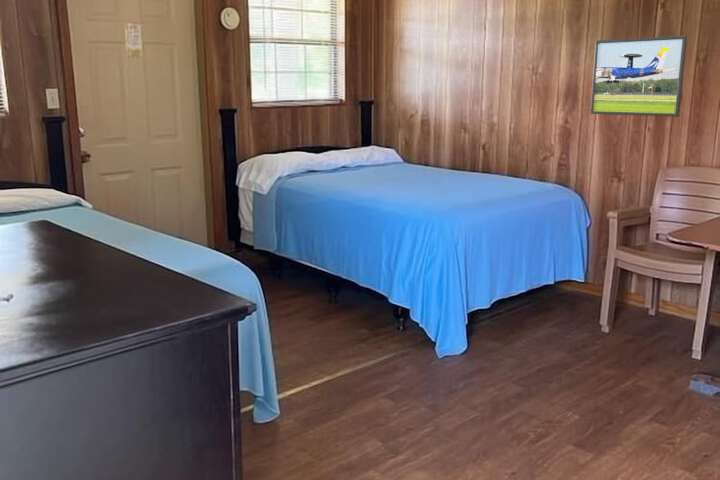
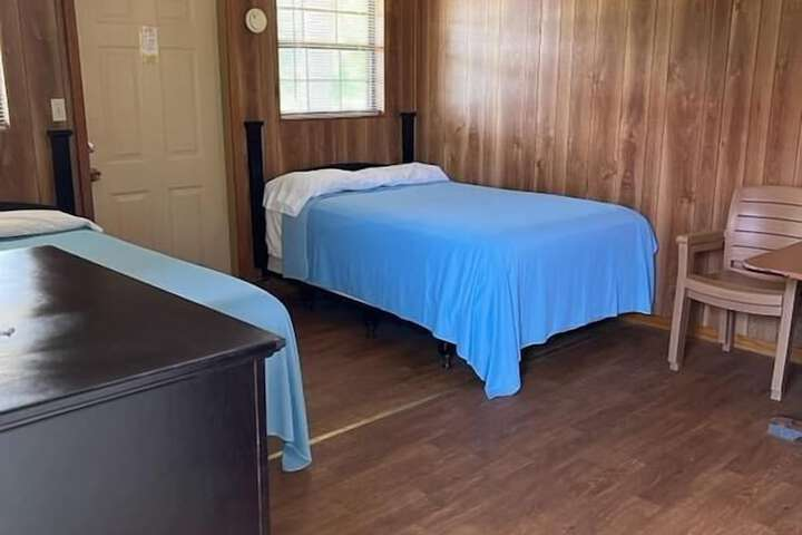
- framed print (635, 77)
